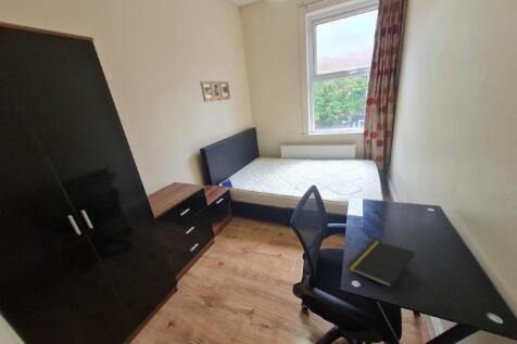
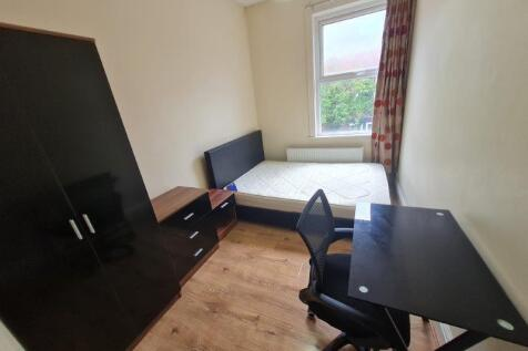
- picture frame (217, 90)
- notepad (380, 260)
